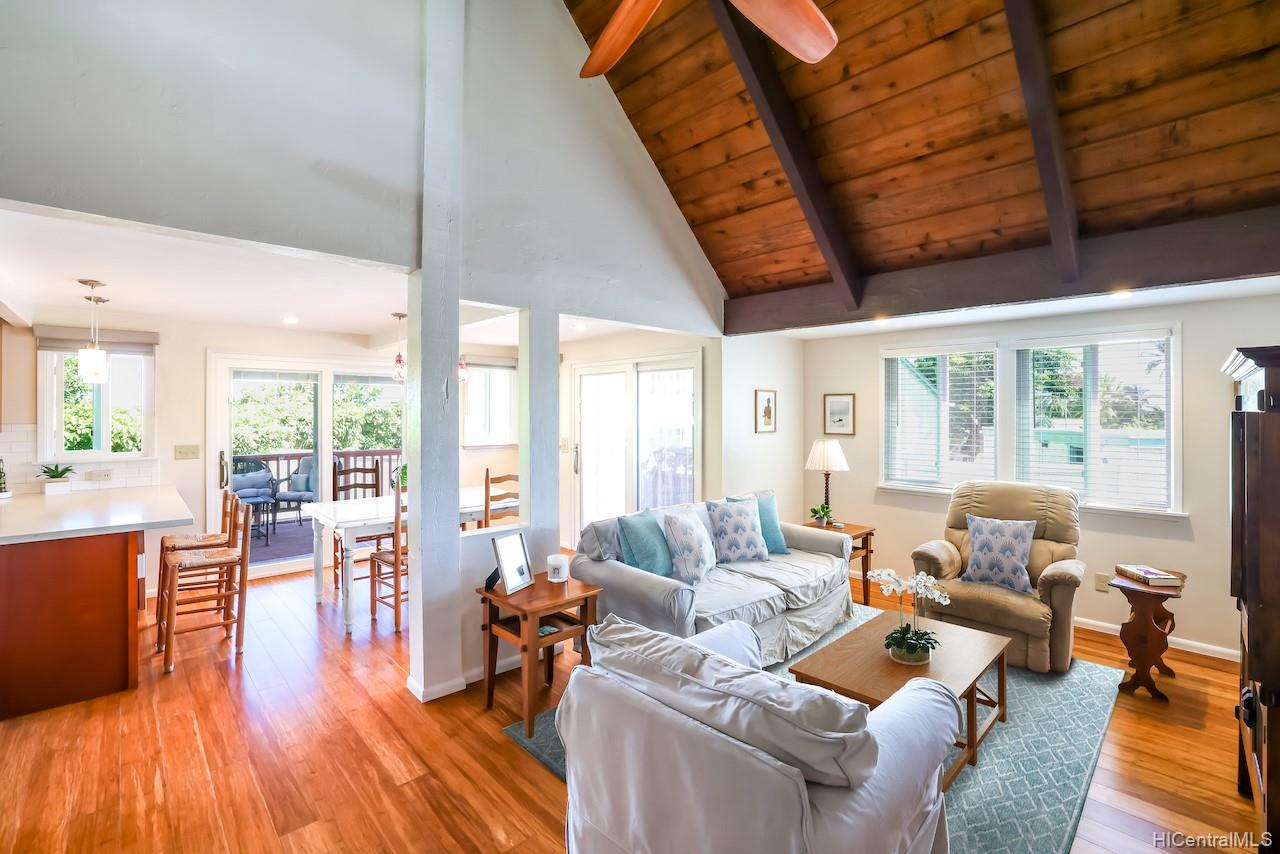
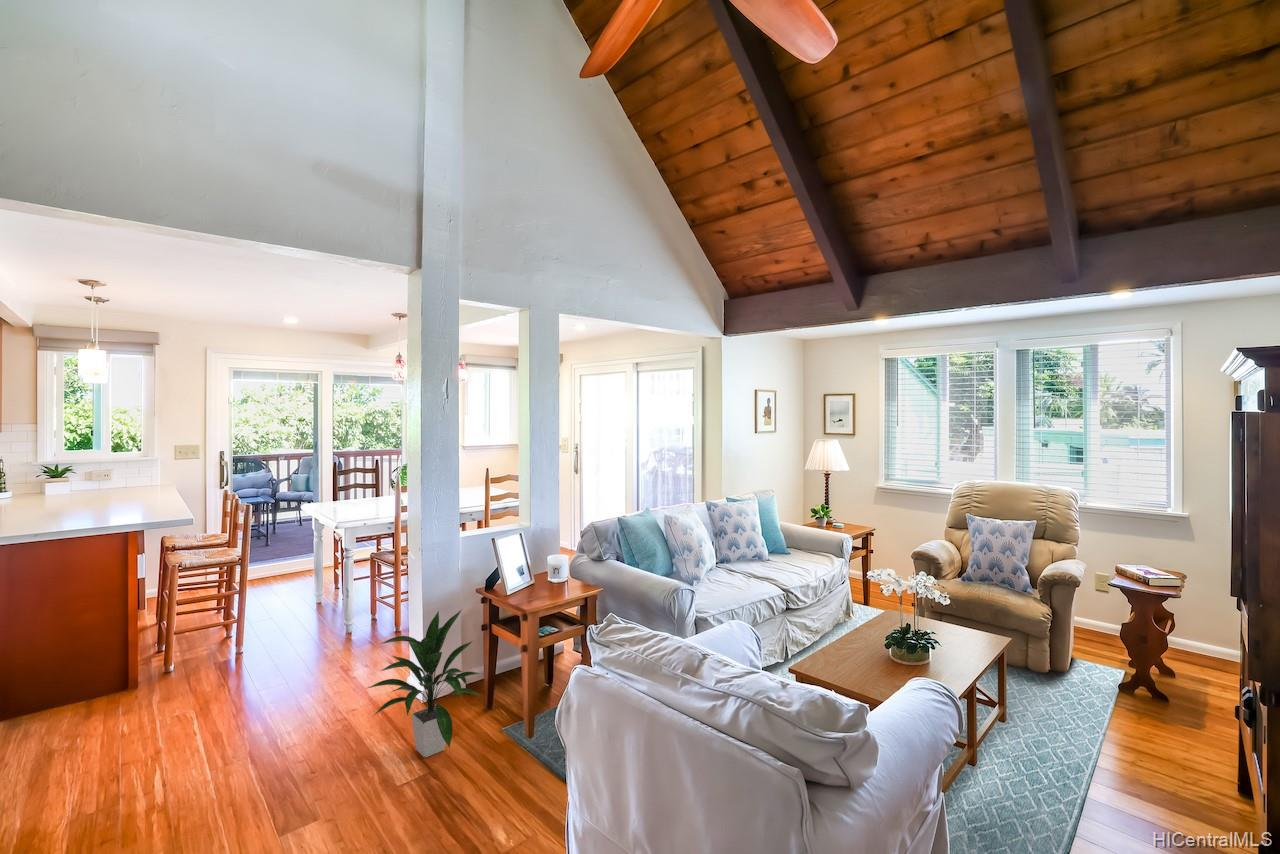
+ indoor plant (429, 684)
